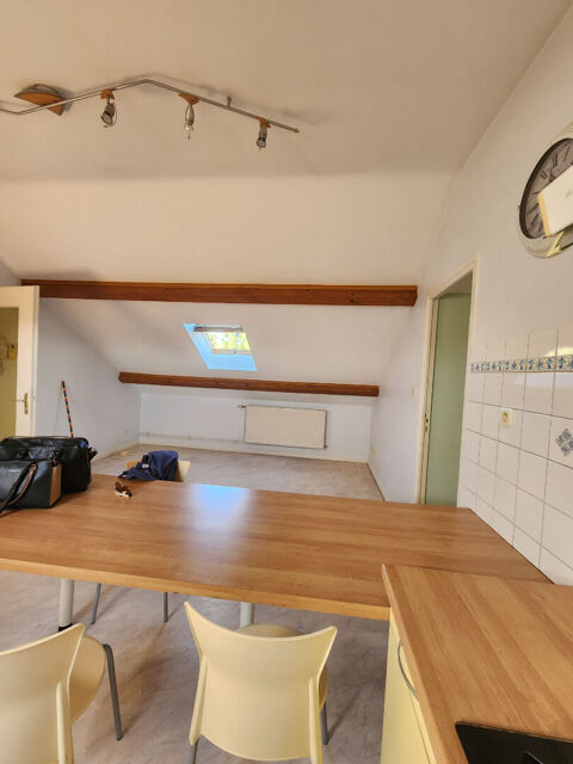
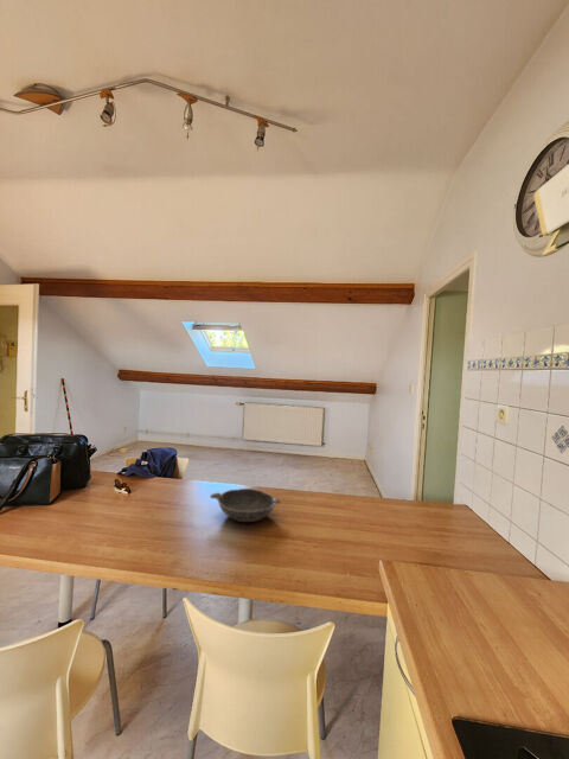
+ bowl (244, 504)
